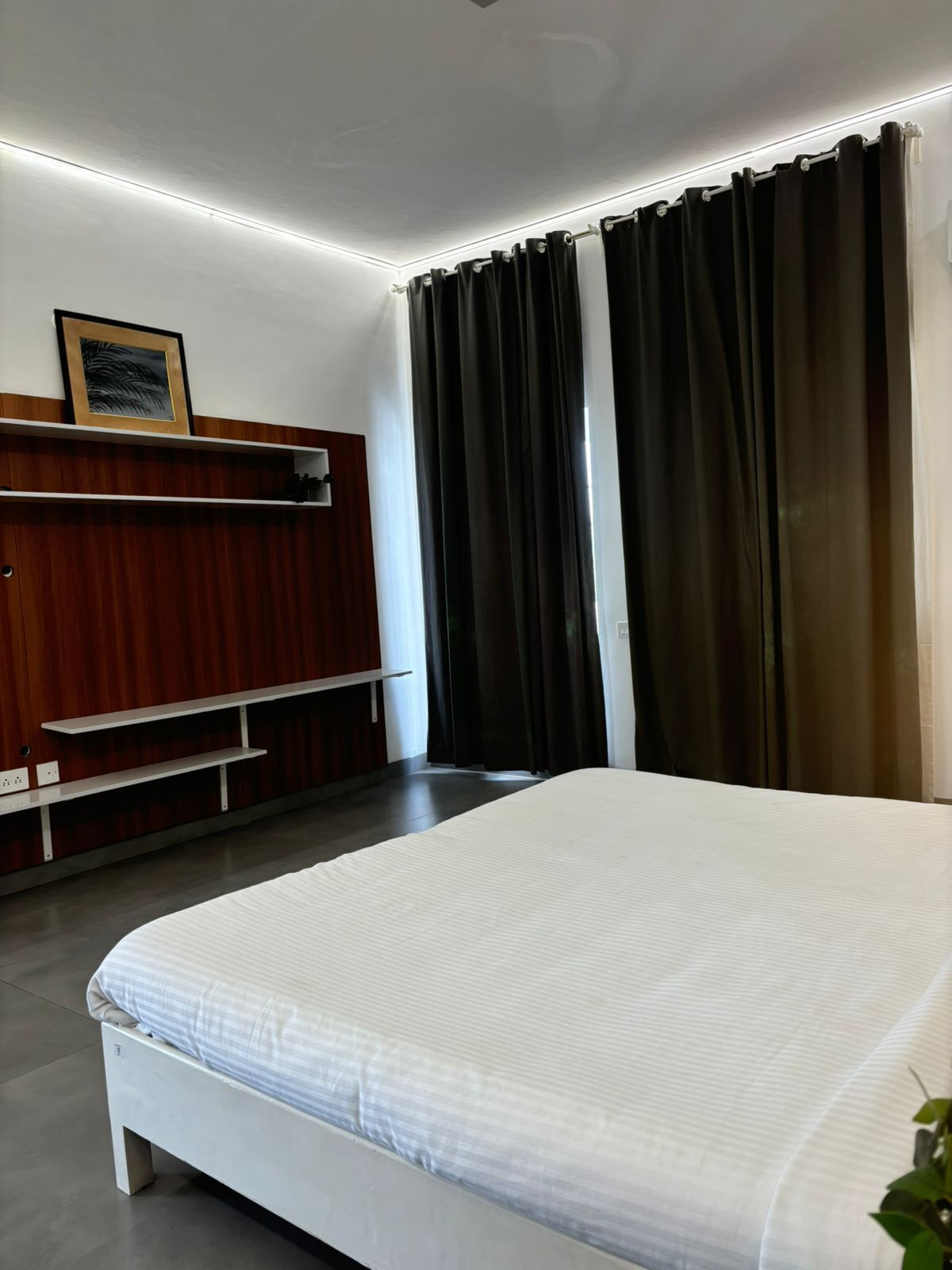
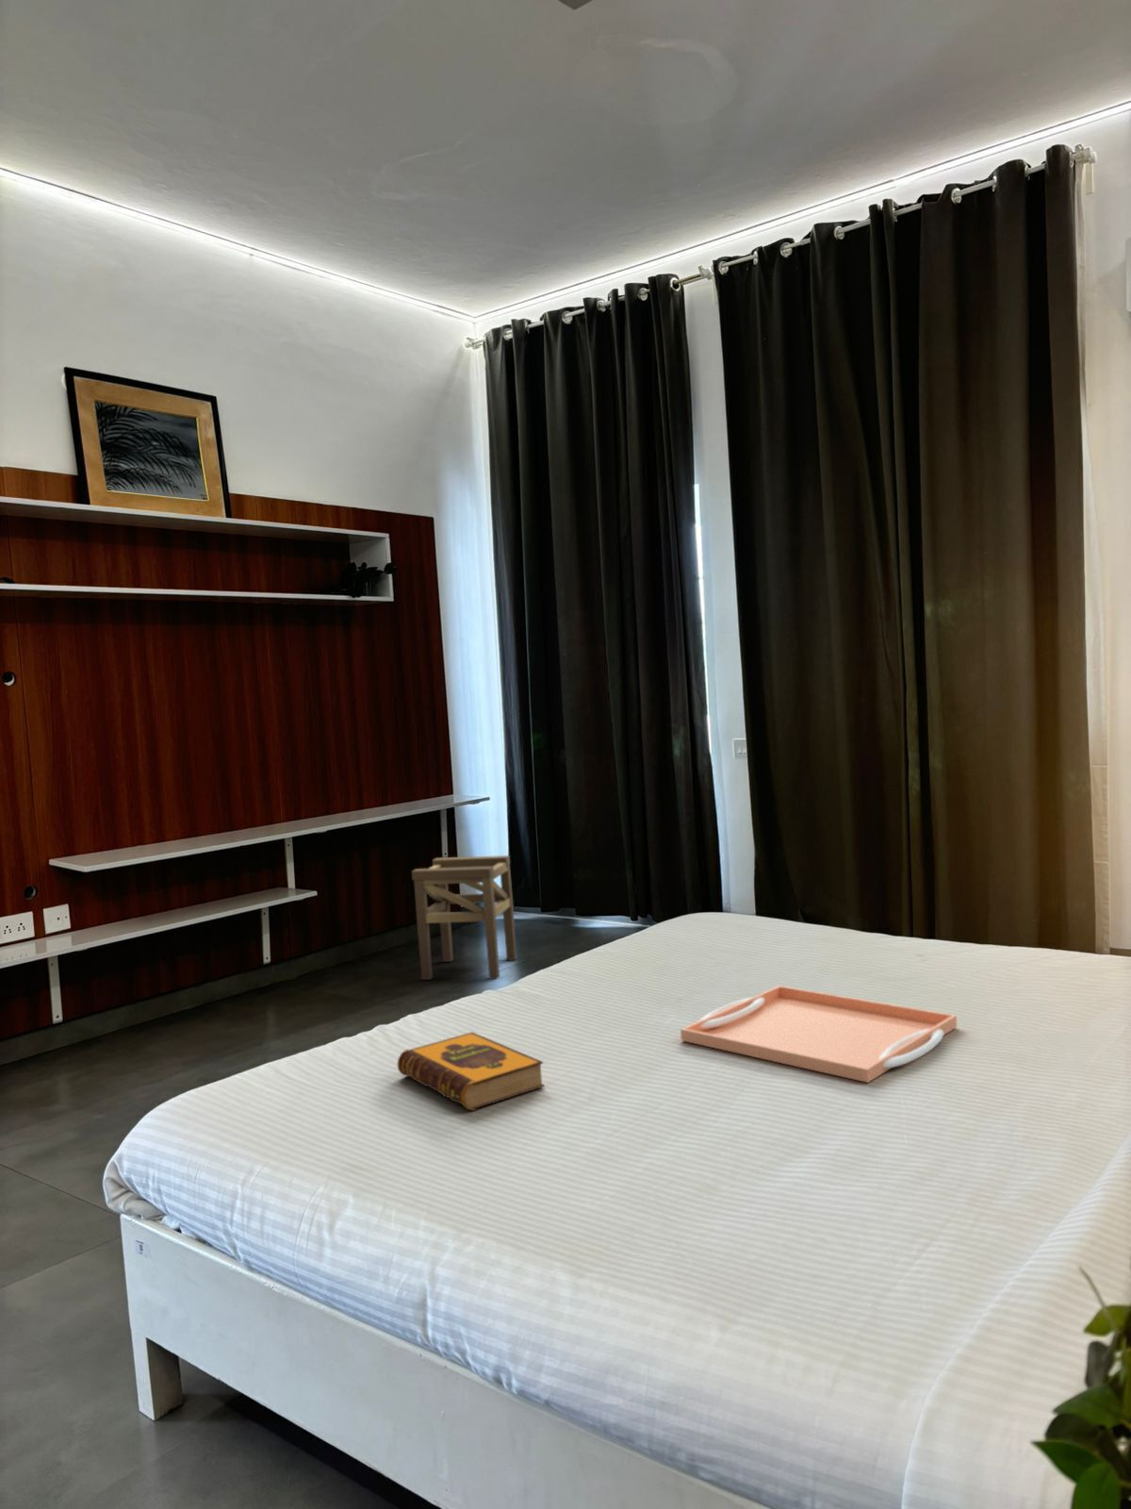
+ hardback book (467, 1069)
+ stool (466, 916)
+ serving tray (817, 1028)
